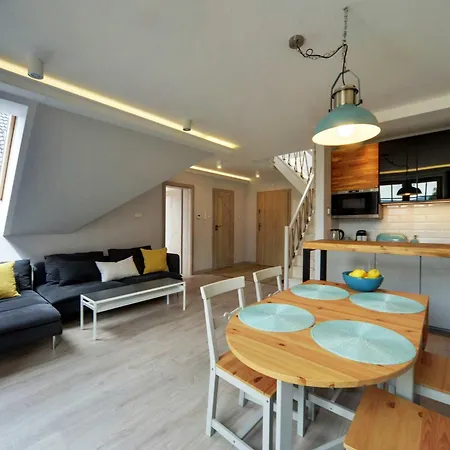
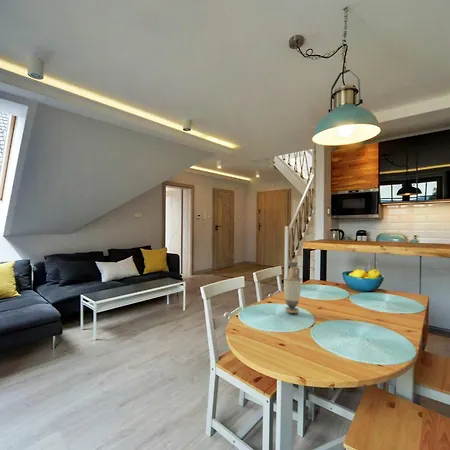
+ vase (292, 286)
